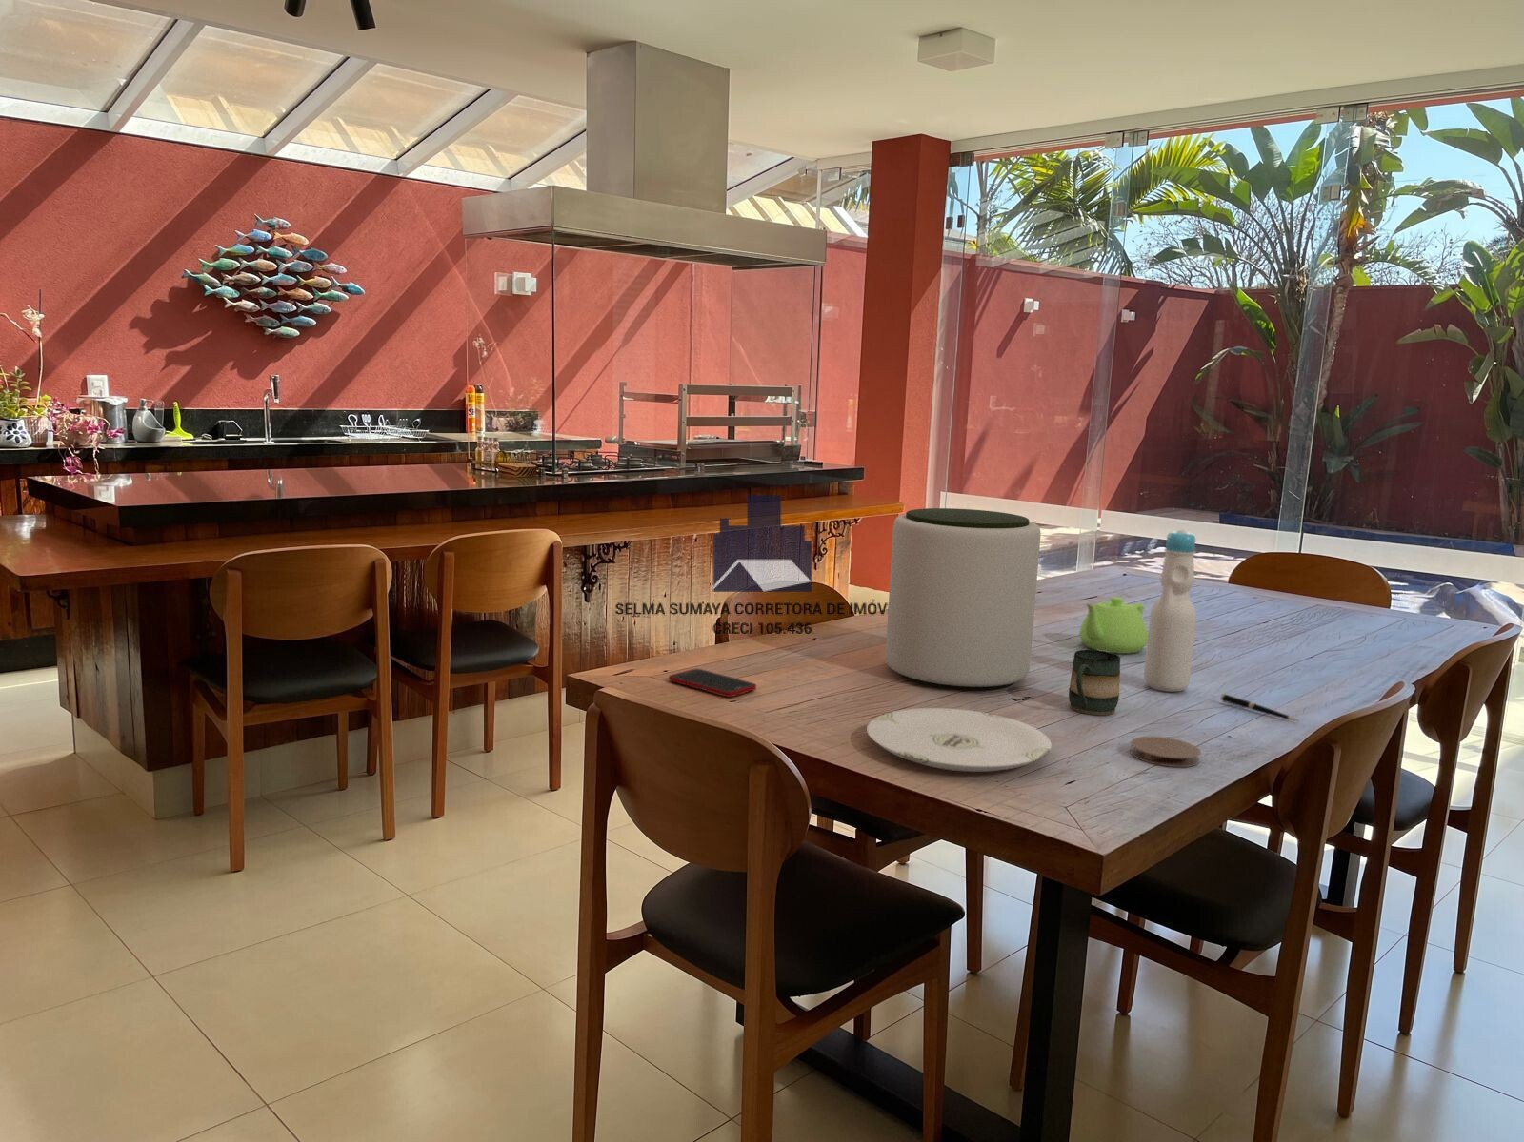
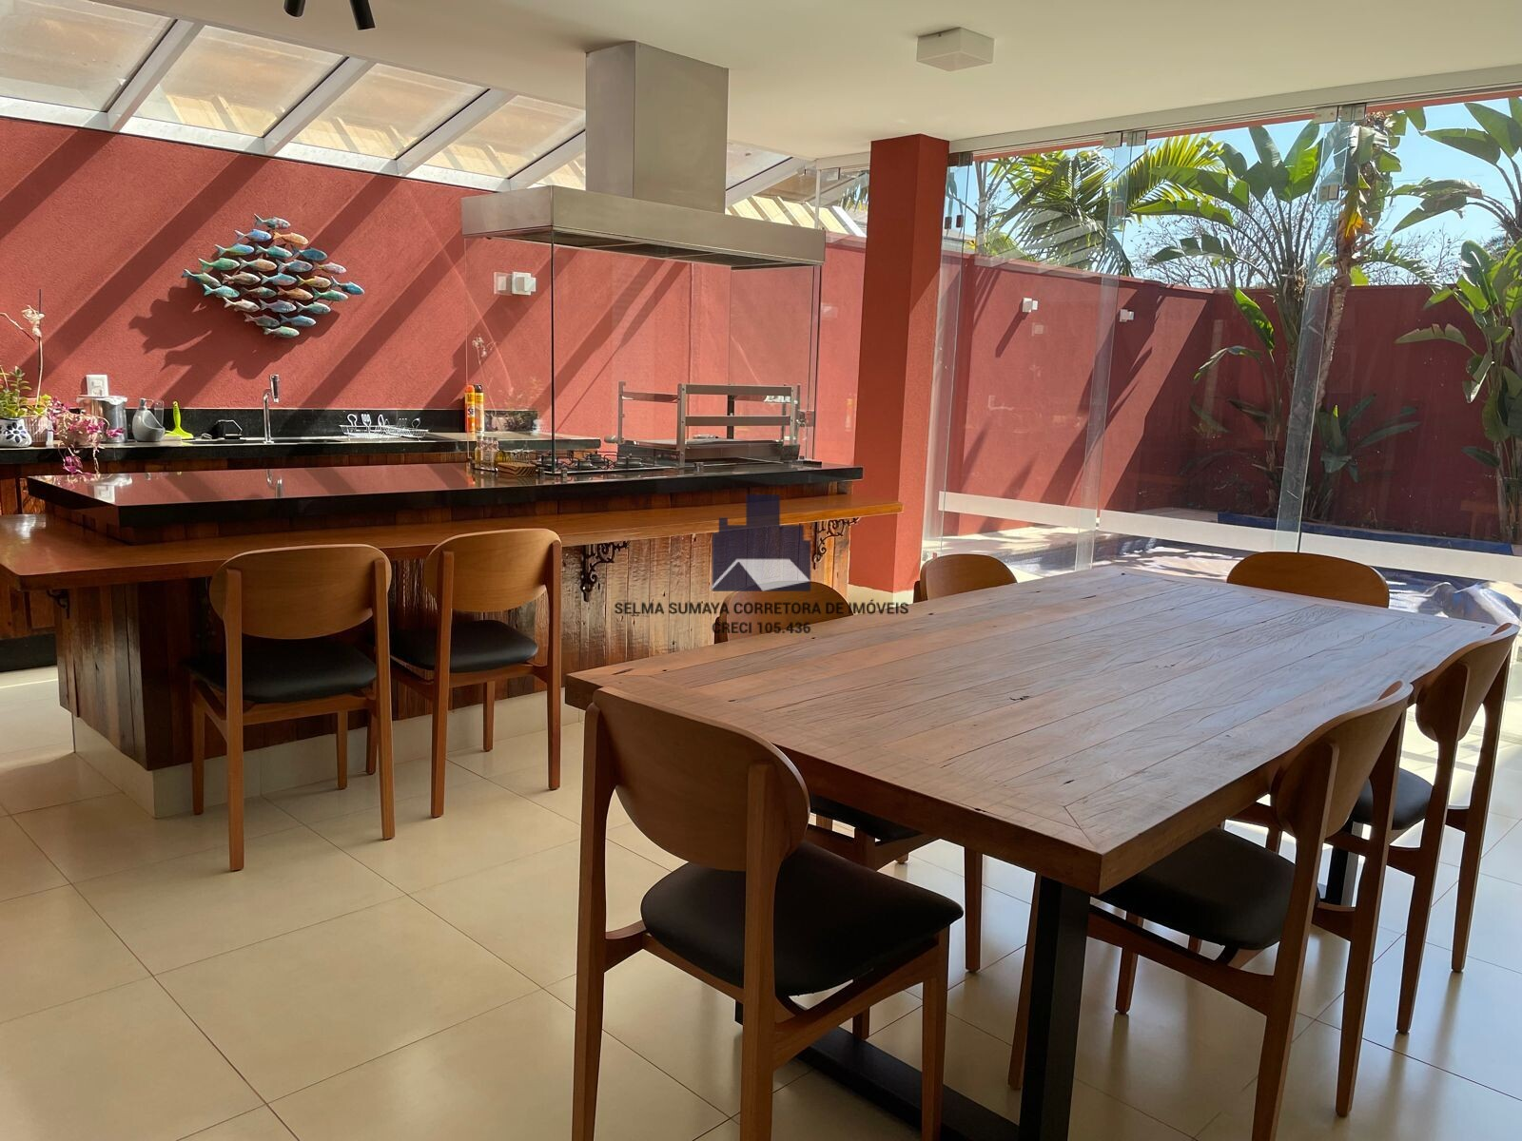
- teapot (1112, 623)
- plant pot (961, 595)
- plate (958, 741)
- pen (1260, 707)
- bottle (1174, 609)
- cell phone (712, 683)
- mug (1091, 684)
- coaster (1165, 751)
